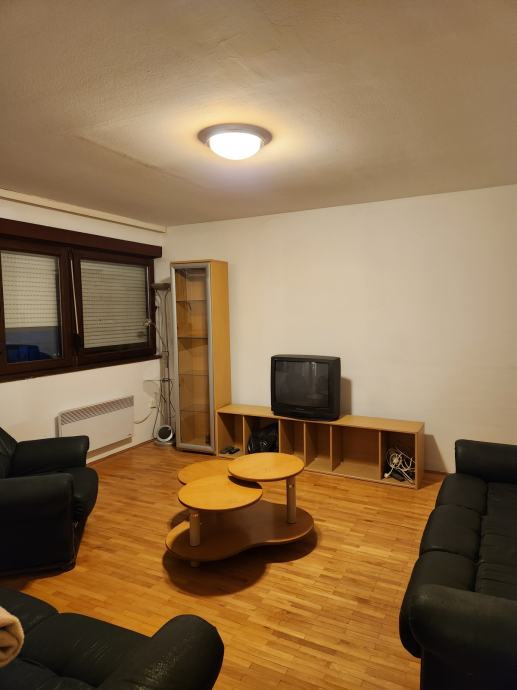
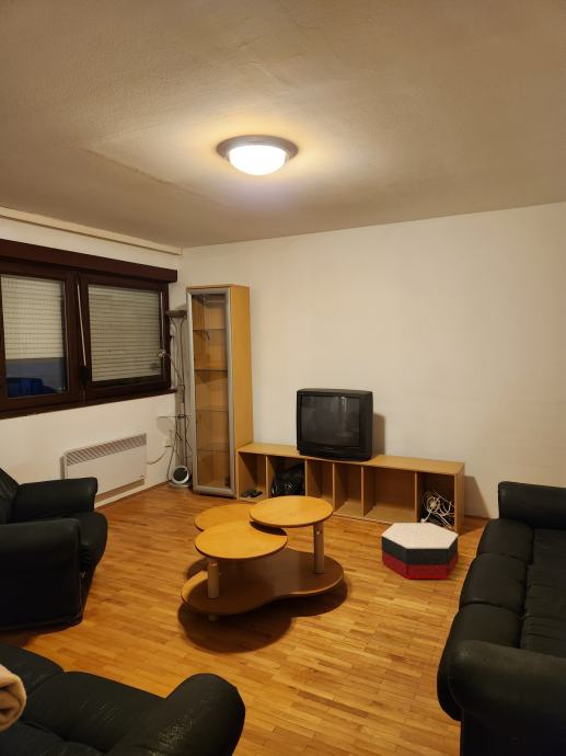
+ ottoman (419, 549)
